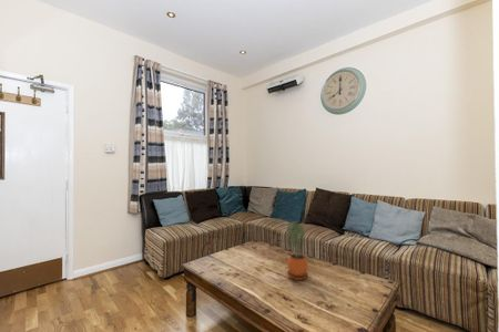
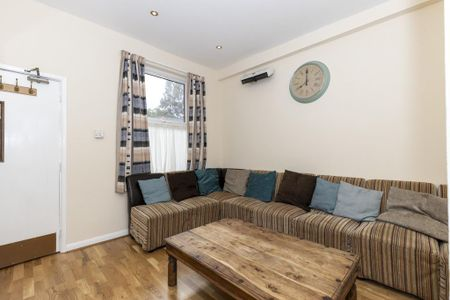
- potted plant (295, 248)
